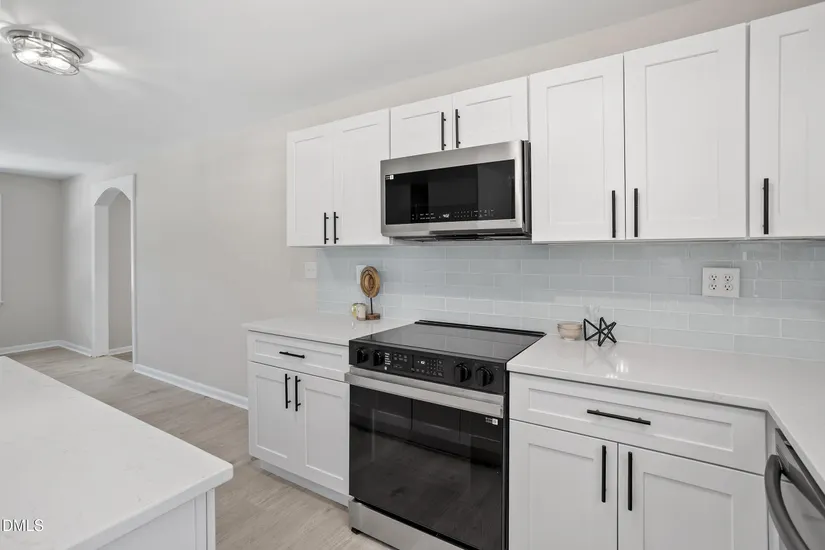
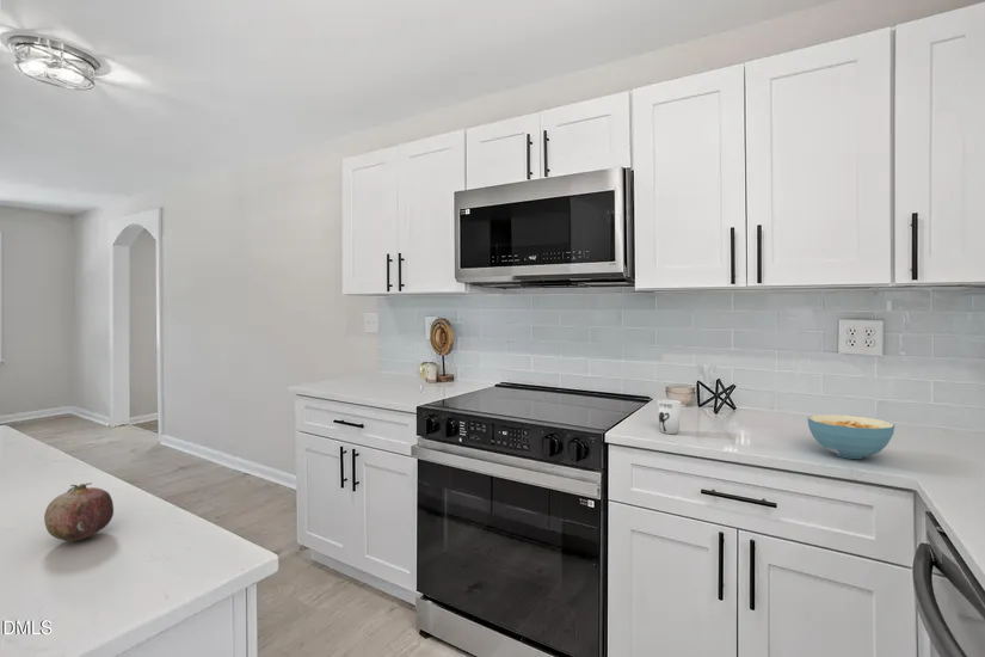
+ fruit (80, 510)
+ cup (669, 416)
+ cereal bowl (849, 438)
